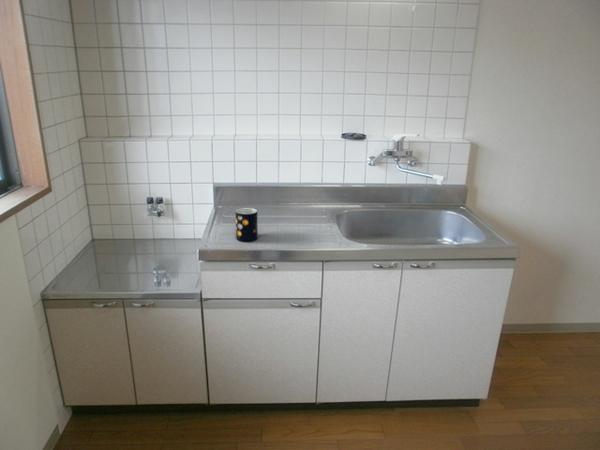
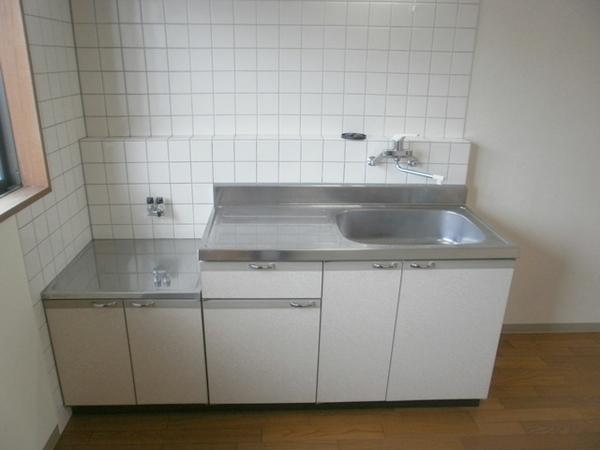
- mug (247, 223)
